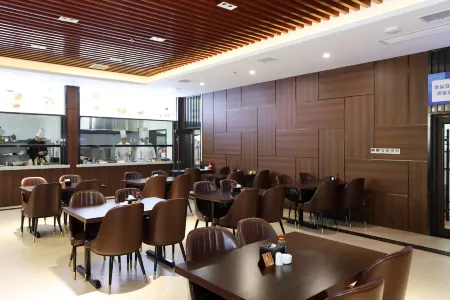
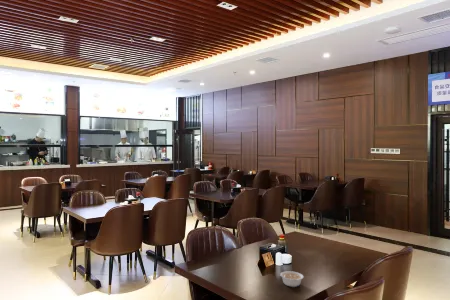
+ legume (292, 278)
